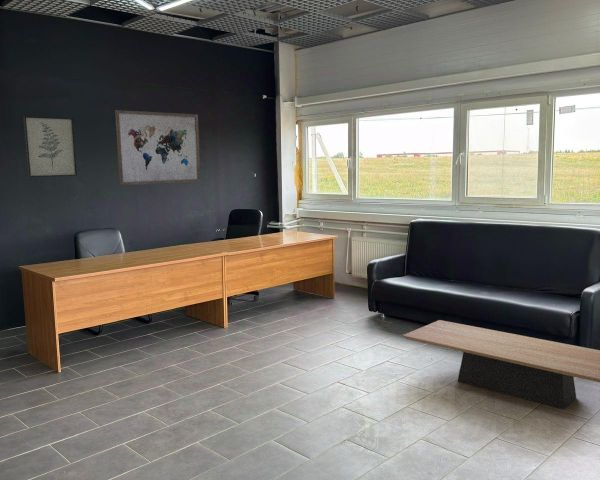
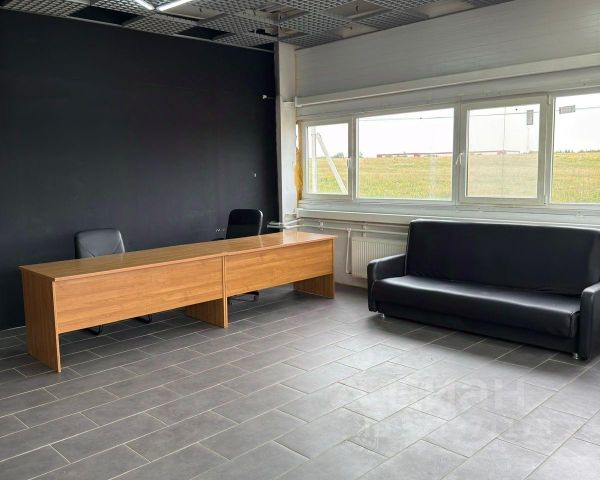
- wall art (51, 147)
- coffee table (515, 367)
- wall art (160, 148)
